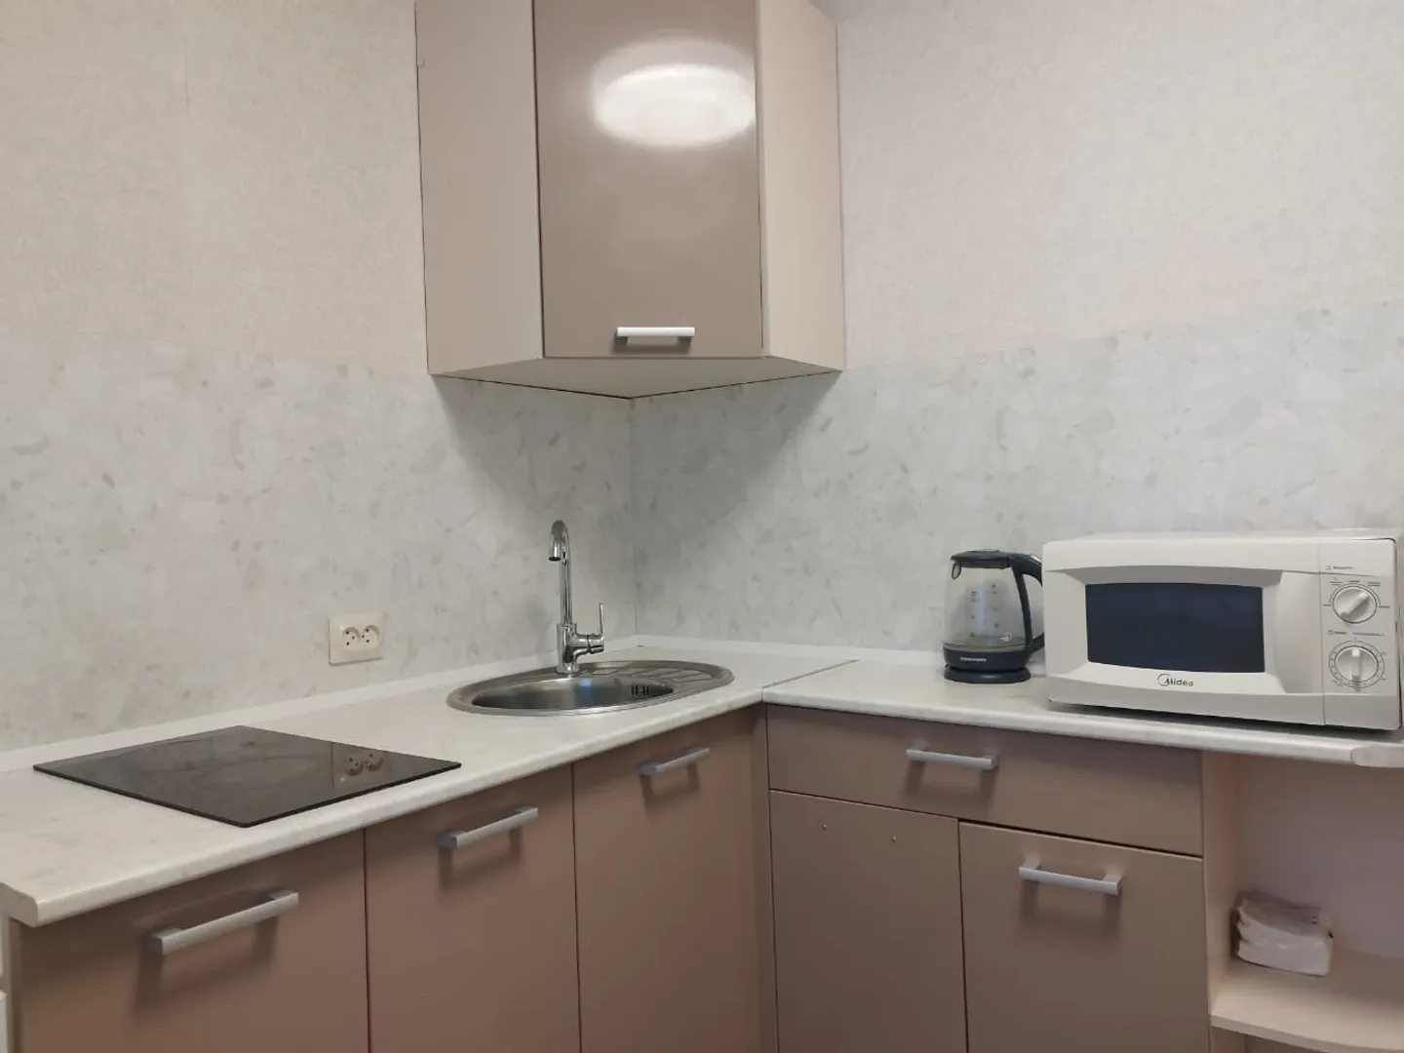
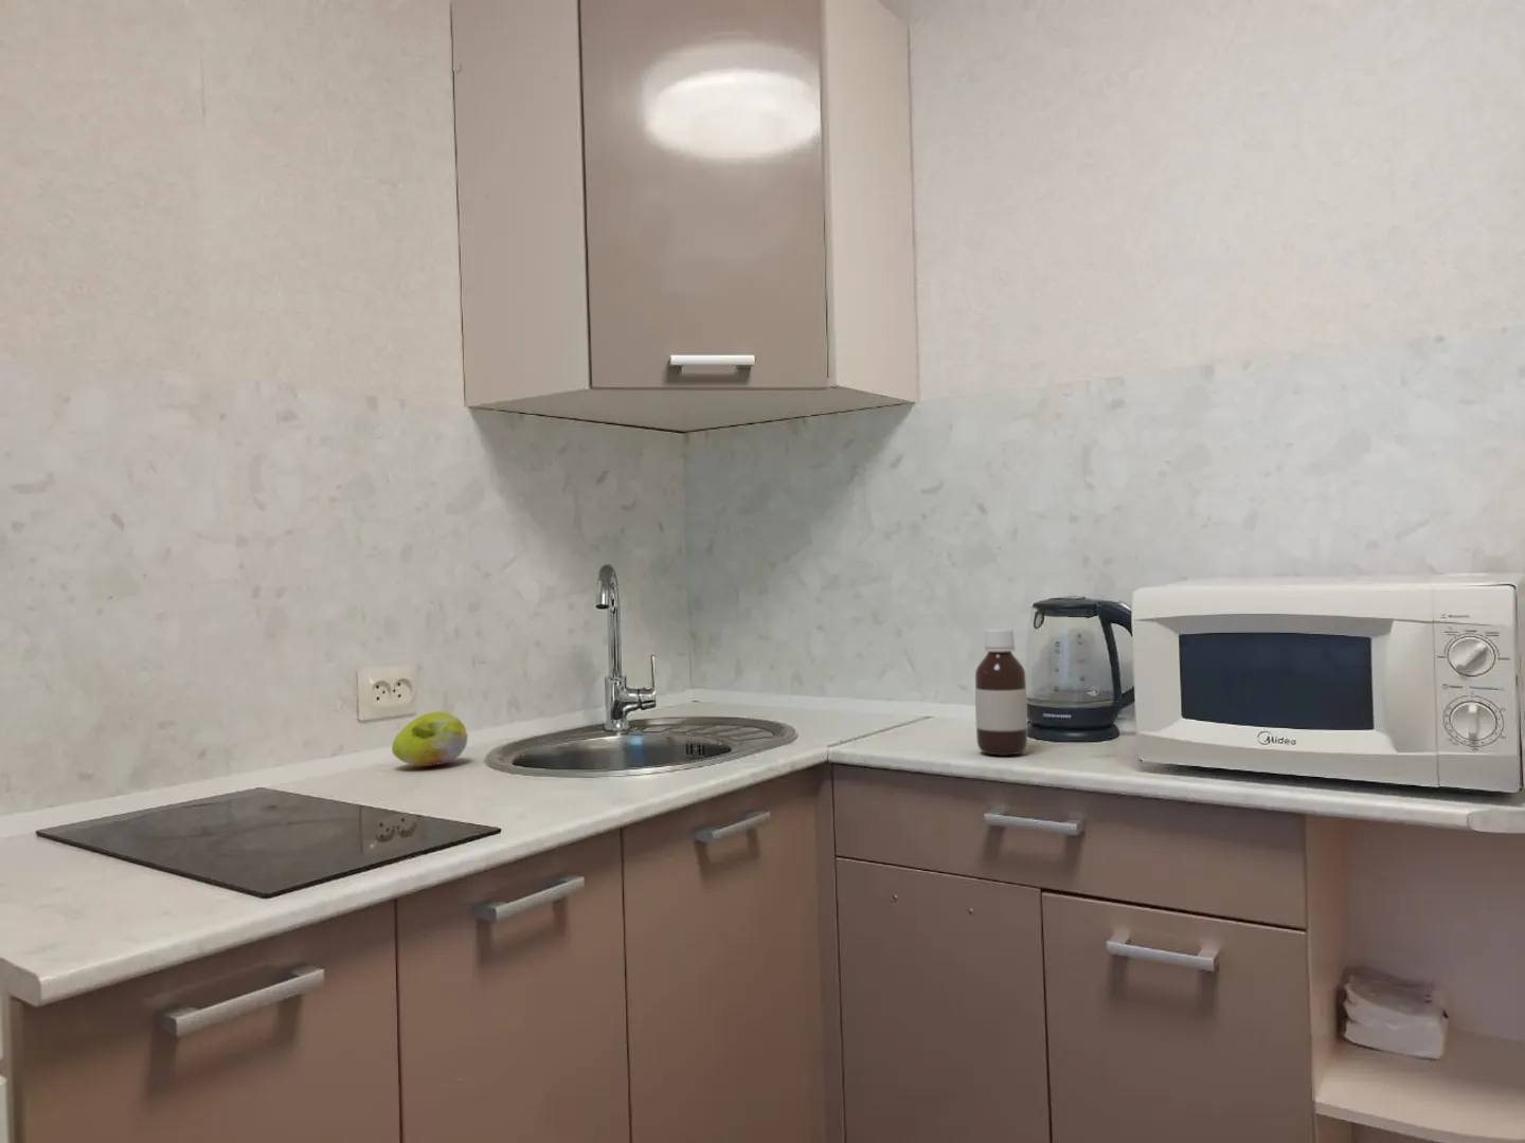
+ bottle (1000, 690)
+ fruit (430, 738)
